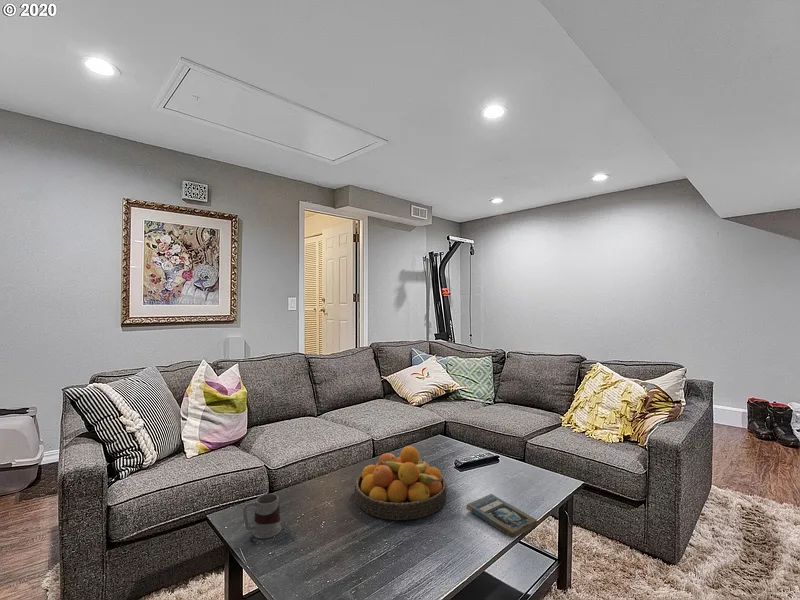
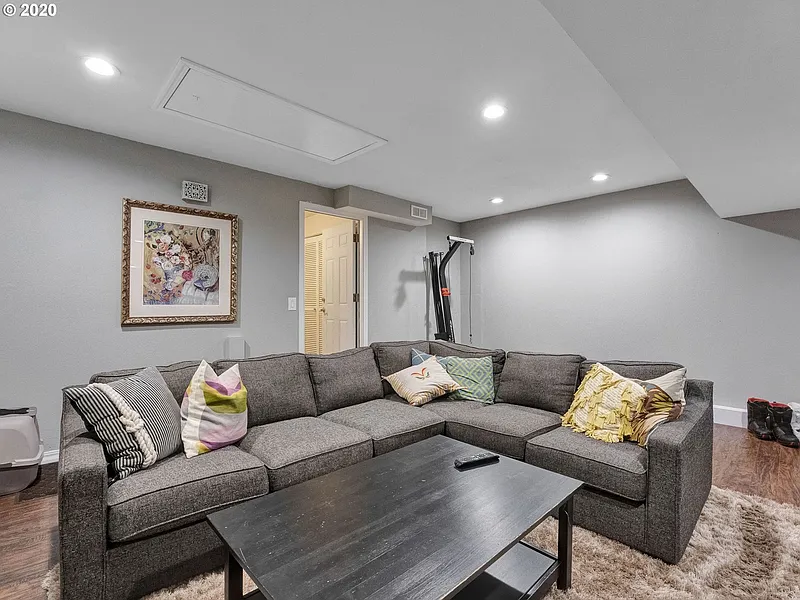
- fruit bowl (400, 475)
- book (500, 514)
- mug (262, 515)
